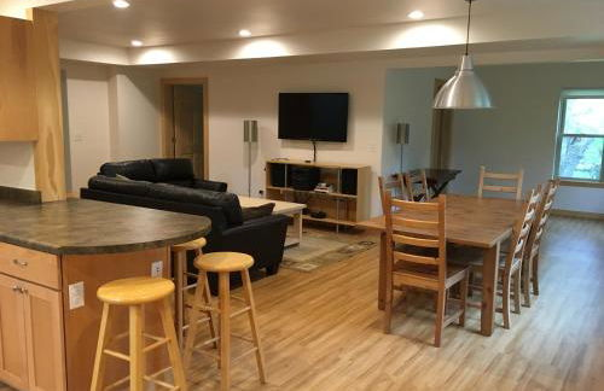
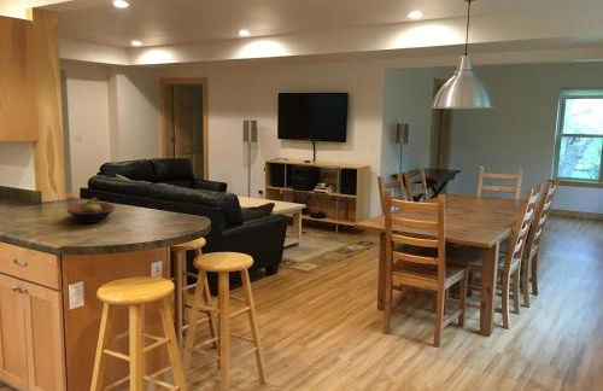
+ fruit bowl (92, 209)
